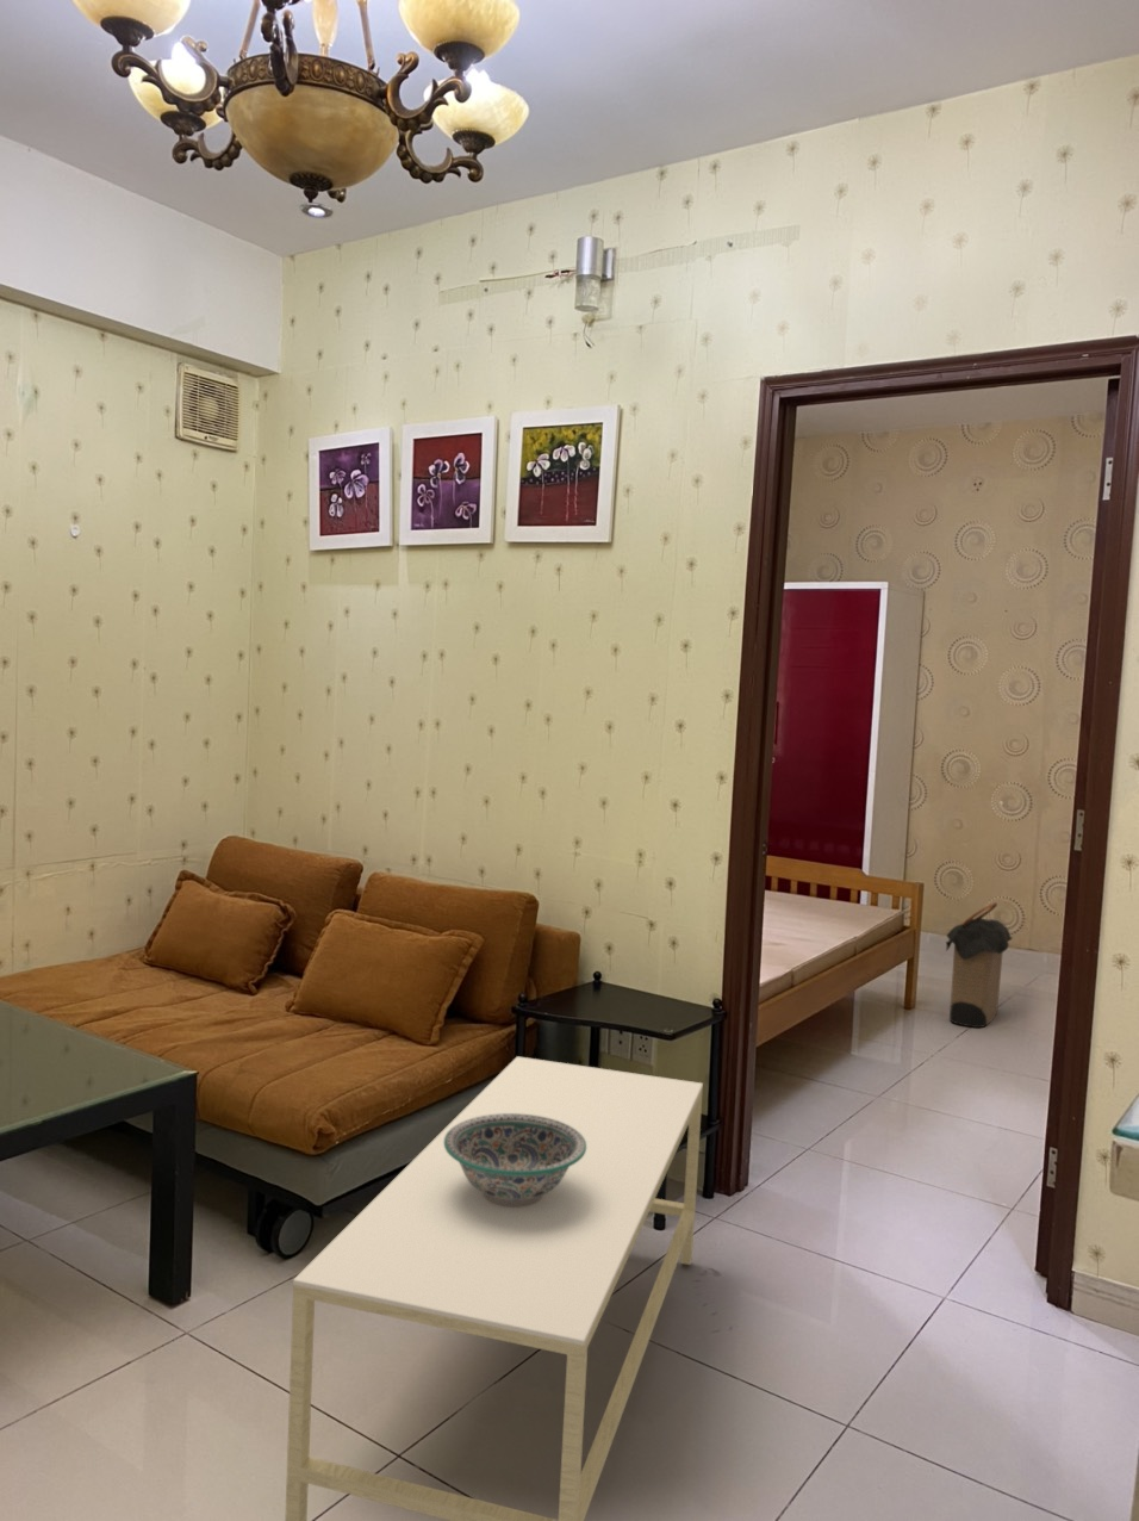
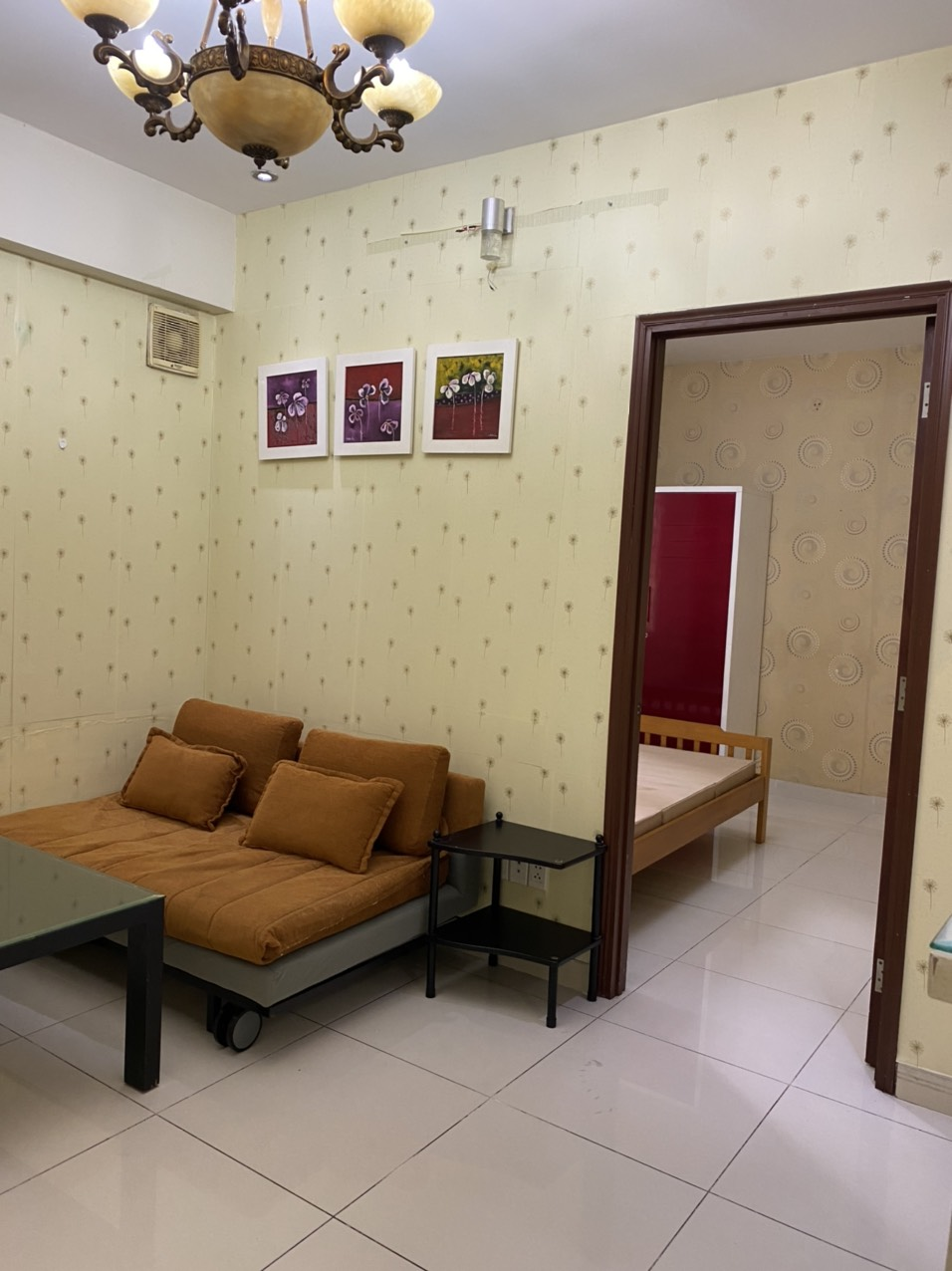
- laundry hamper (976, 956)
- decorative bowl (513, 1166)
- coffee table (536, 1267)
